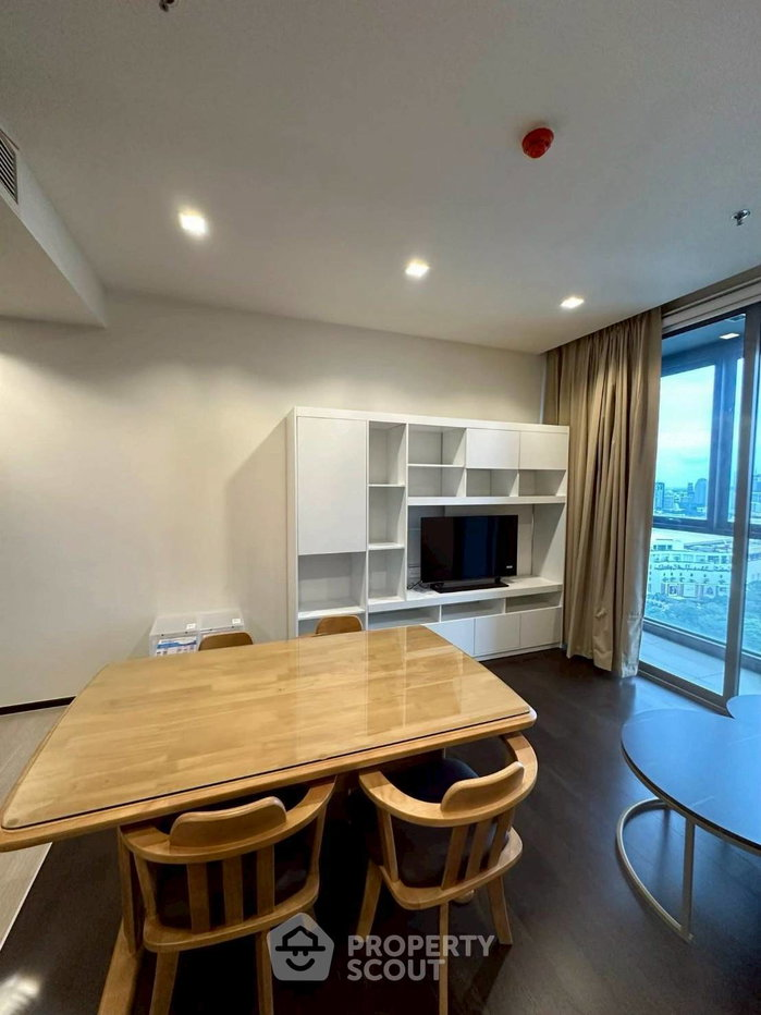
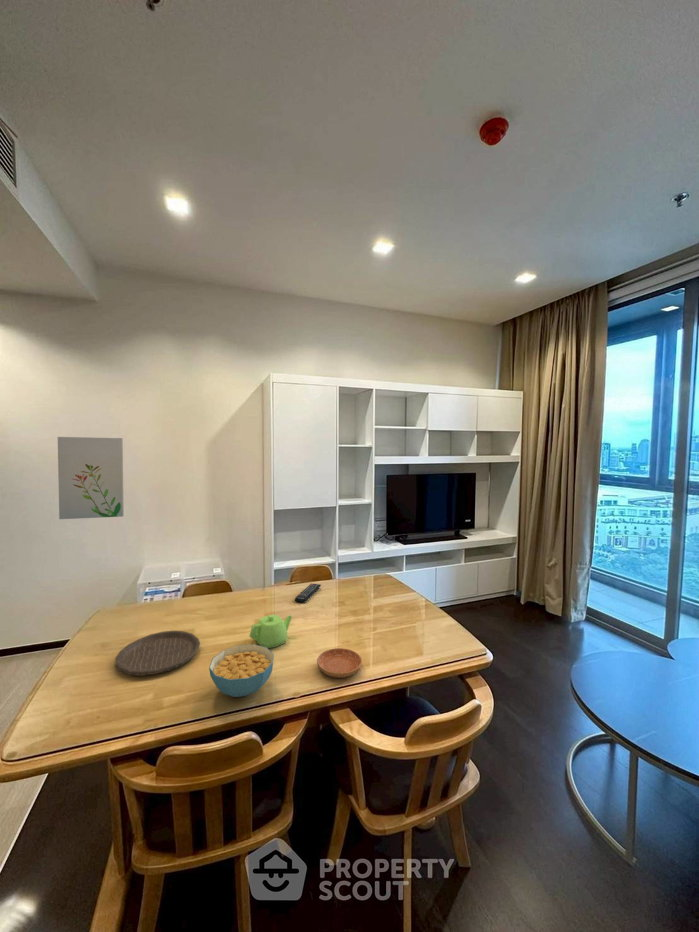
+ wall art (91, 477)
+ remote control (308, 592)
+ cereal bowl (242, 675)
+ saucer (339, 663)
+ teapot (271, 628)
+ plate (159, 652)
